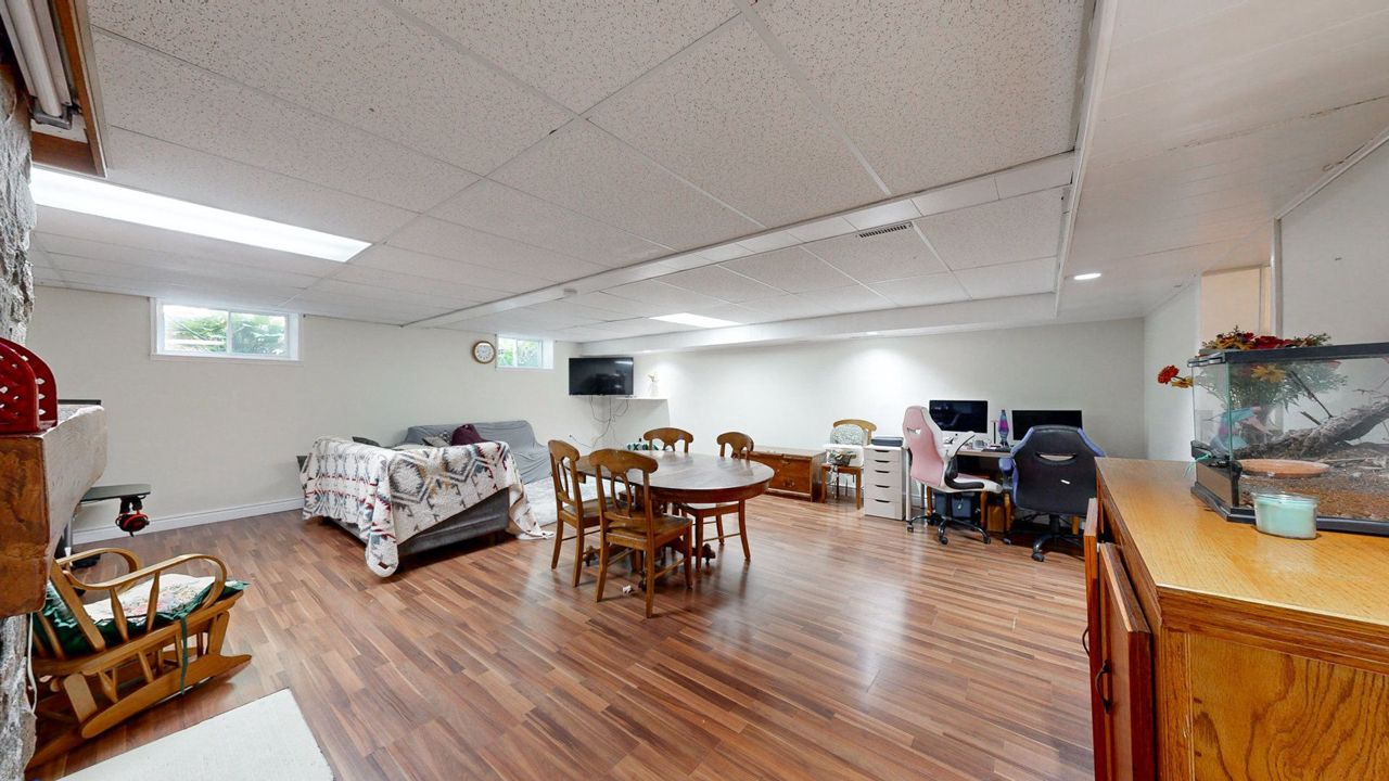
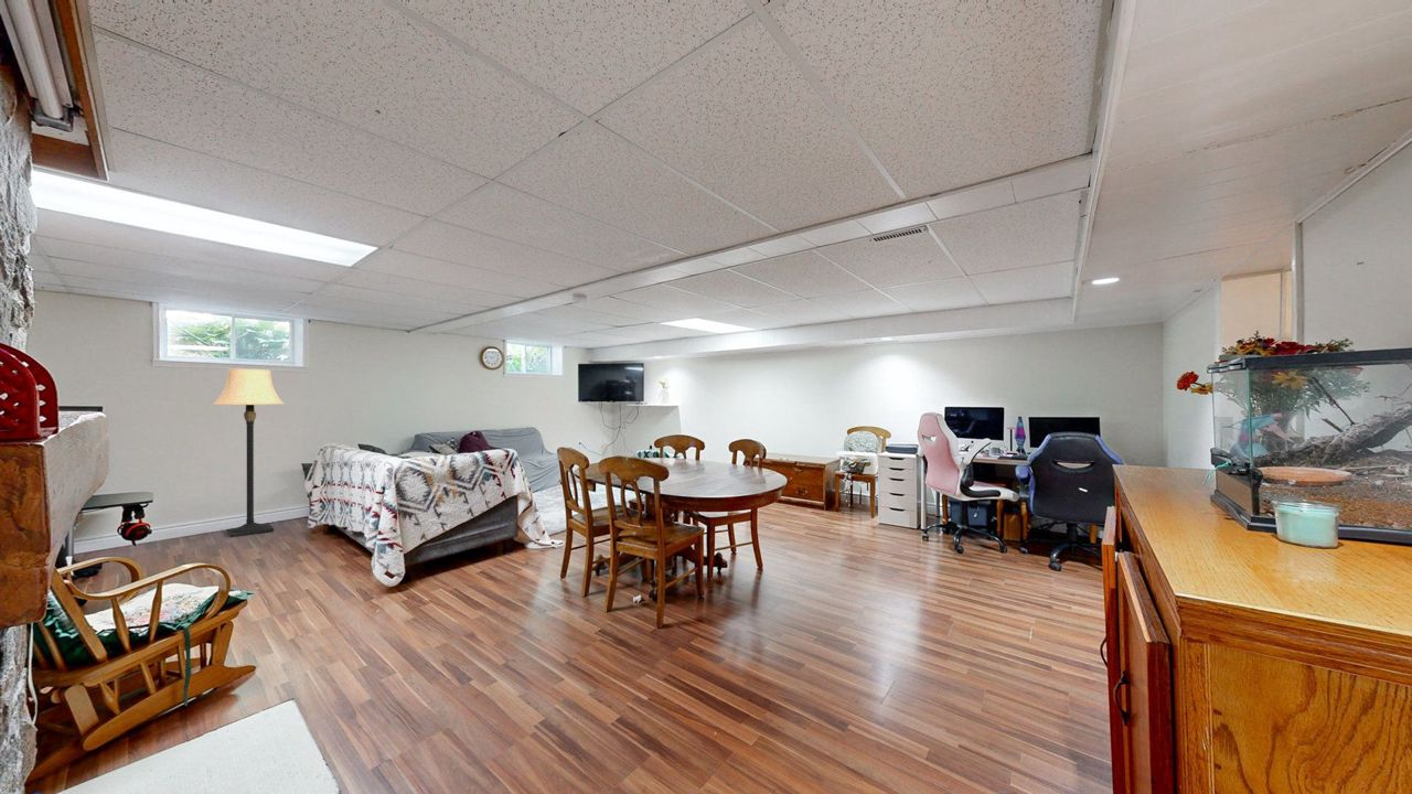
+ lamp (249, 450)
